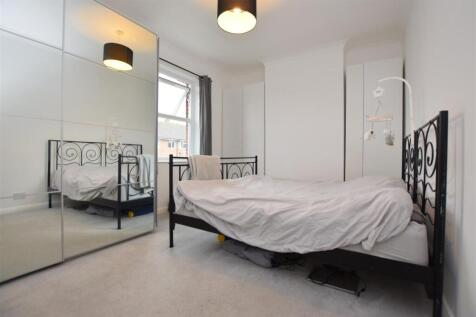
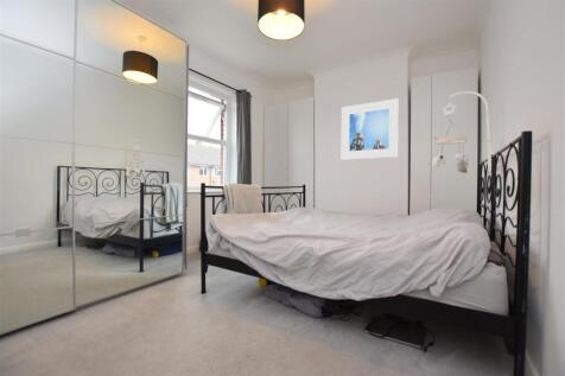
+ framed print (368, 130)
